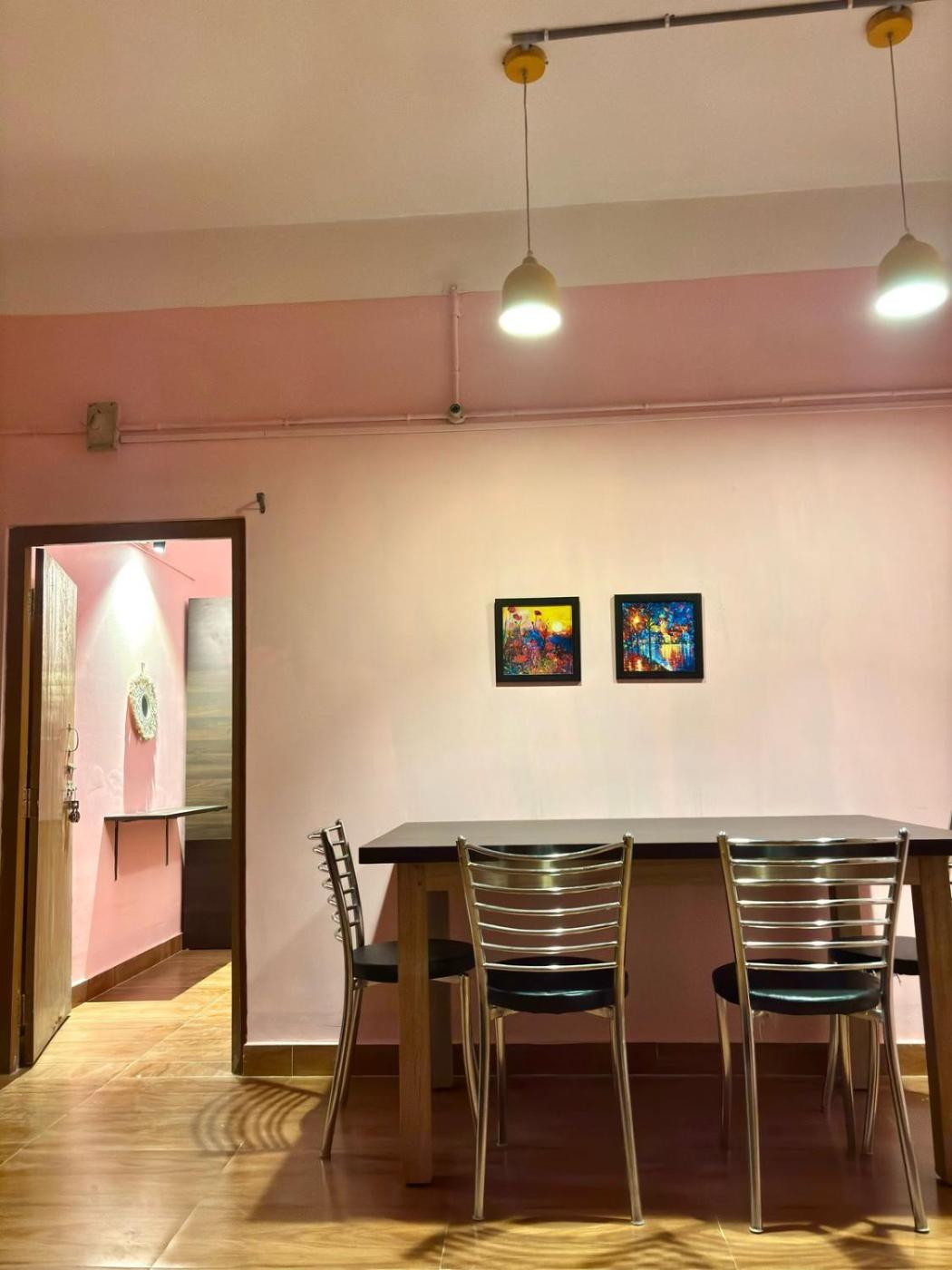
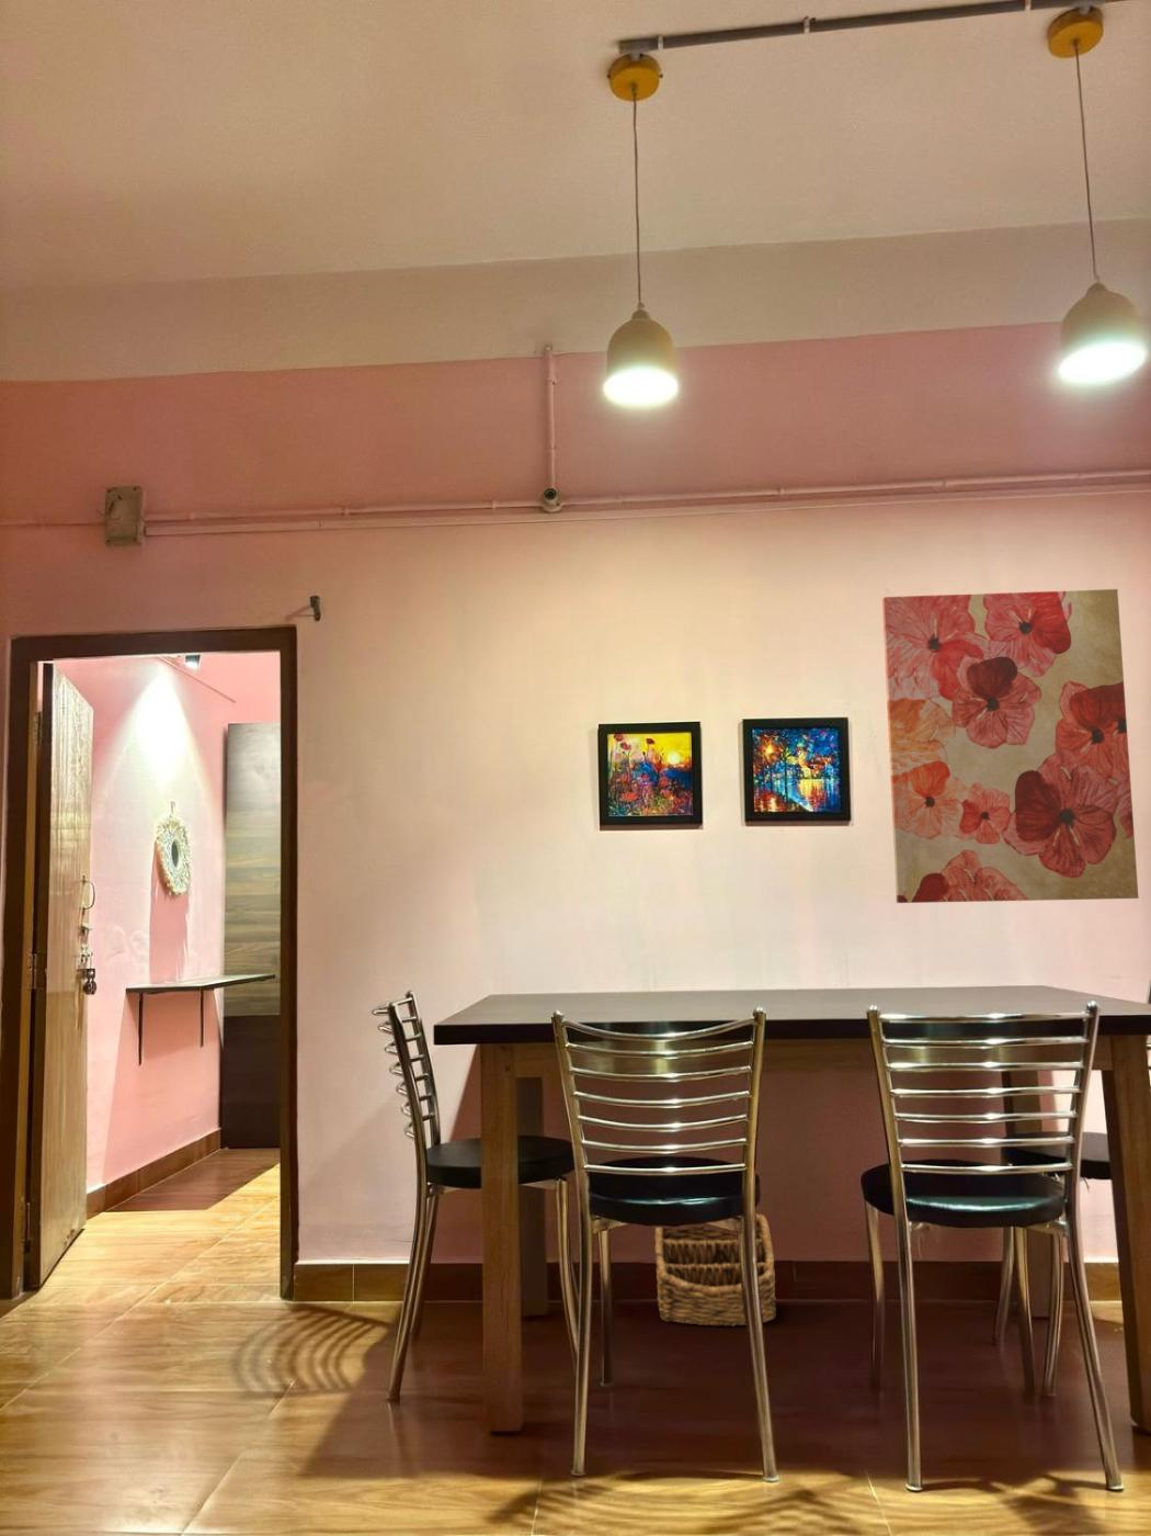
+ wall art (1007, 745)
+ basket (713, 1268)
